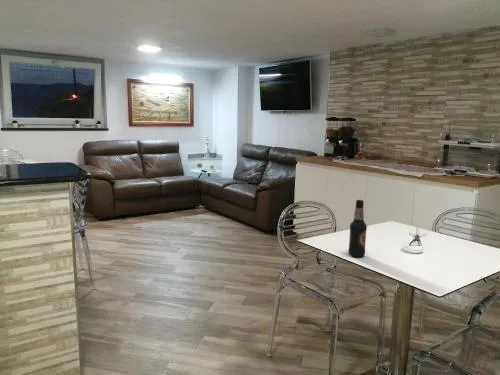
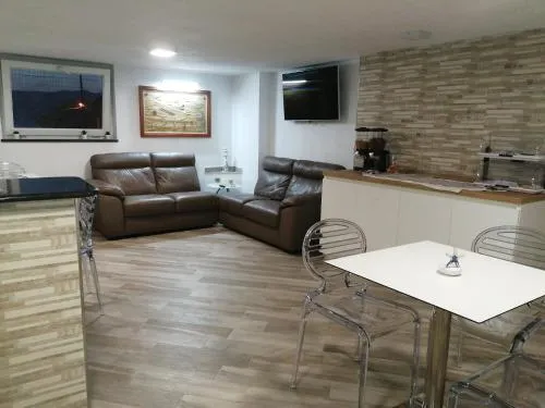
- bottle (358, 227)
